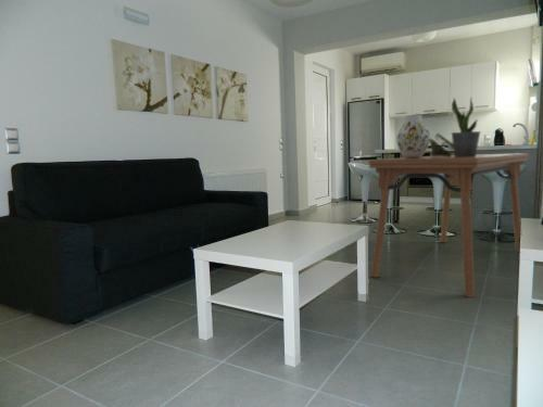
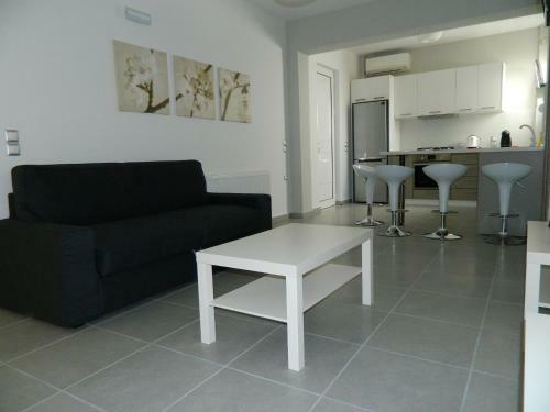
- vase (413, 137)
- potted plant (466, 126)
- dining table (449, 209)
- drum (442, 144)
